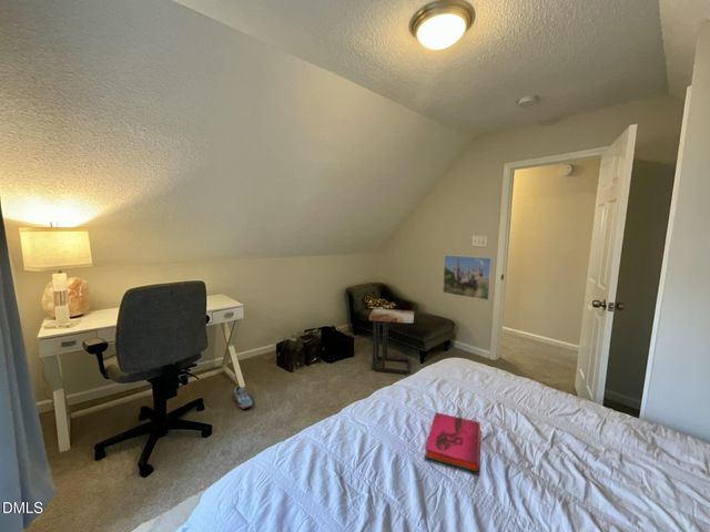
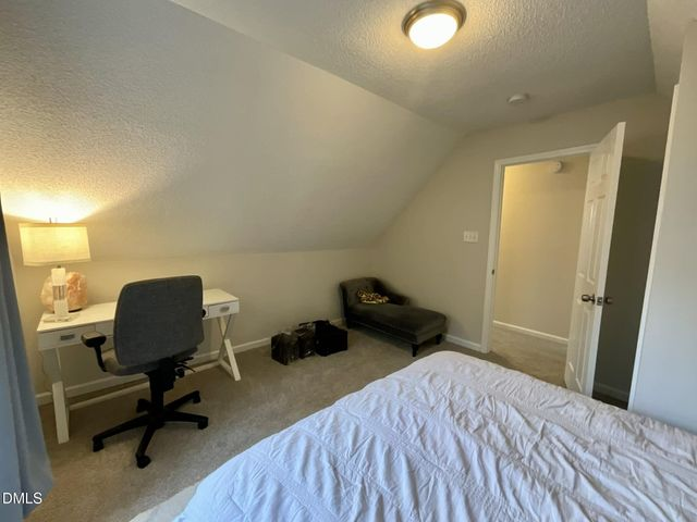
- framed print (466, 276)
- hardback book (454, 438)
- shoe (243, 395)
- side table (387, 340)
